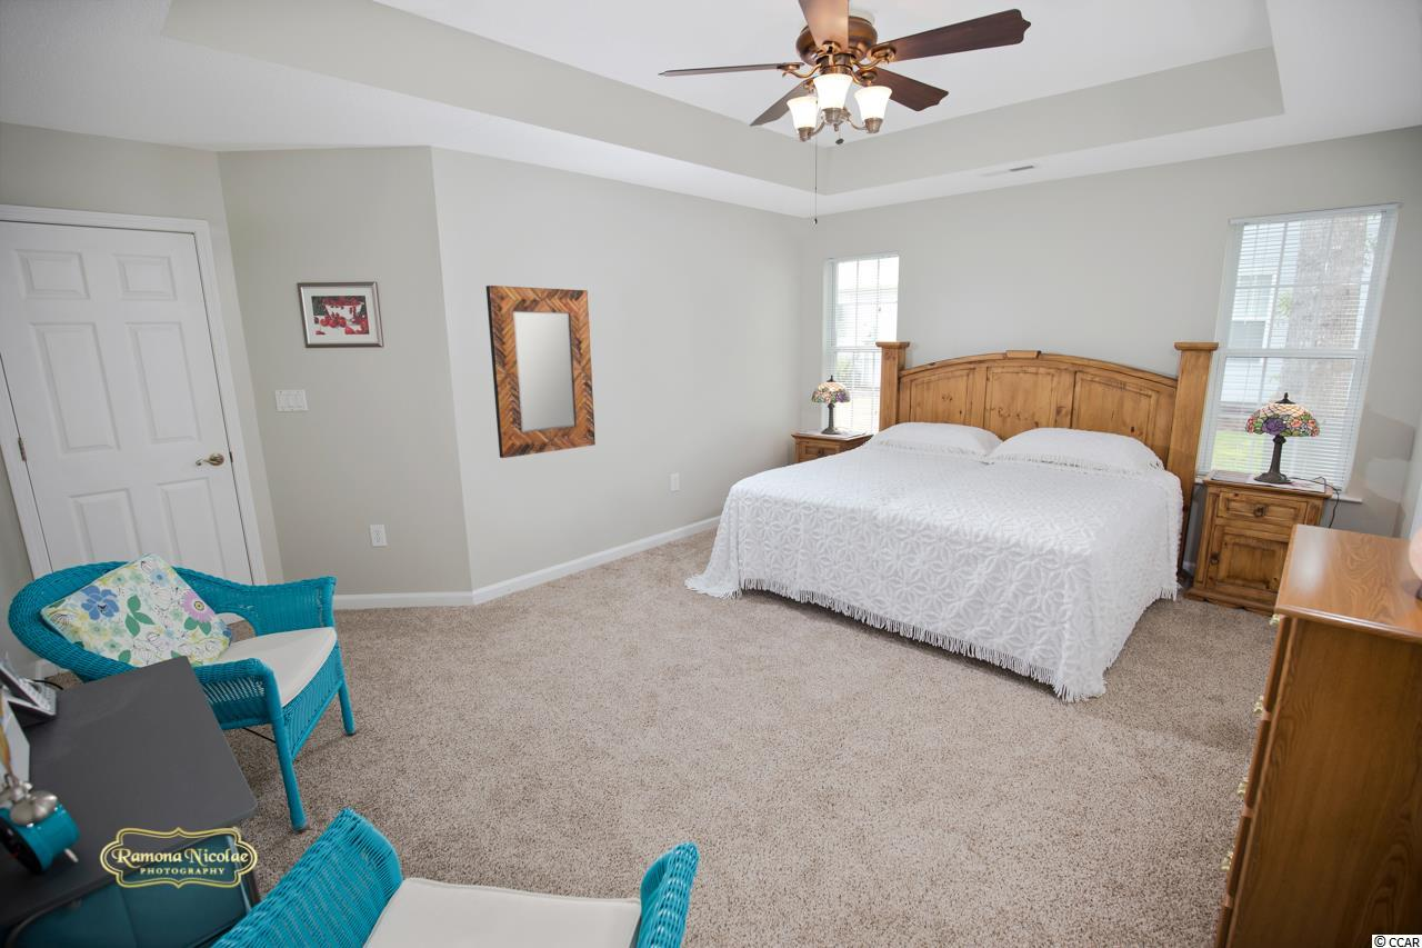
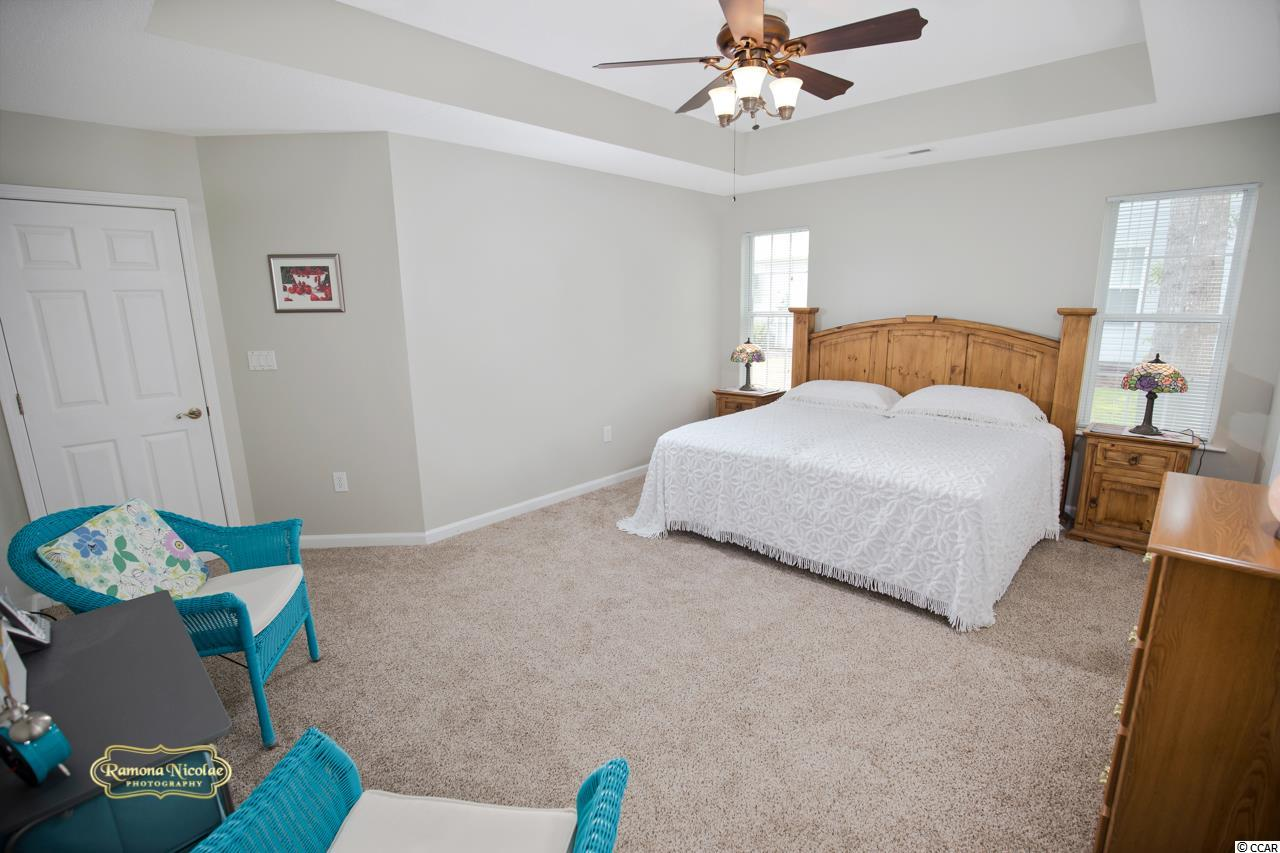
- home mirror (544, 371)
